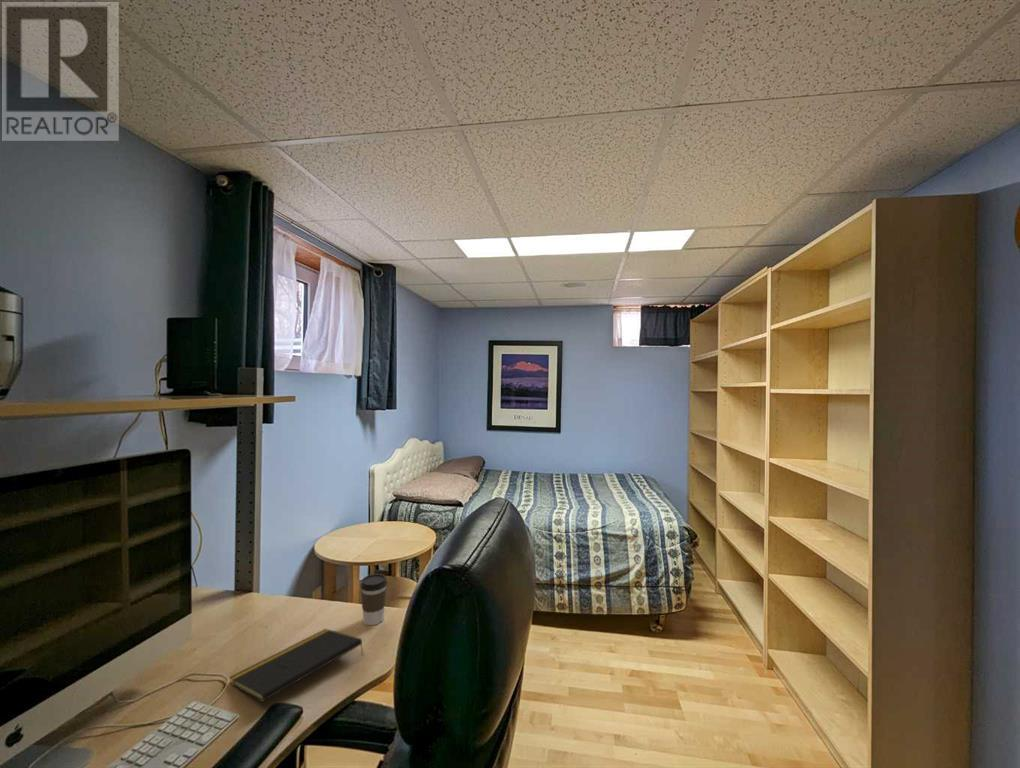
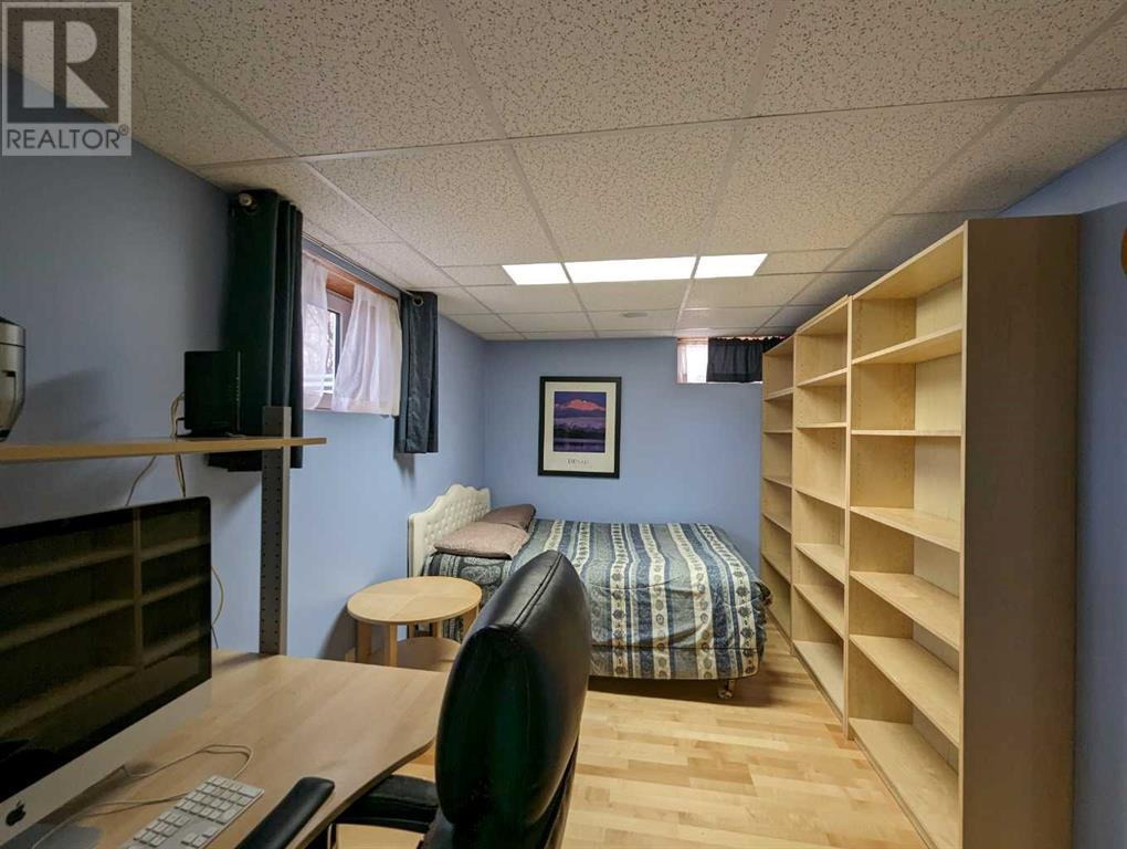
- coffee cup (373, 599)
- notepad (298, 660)
